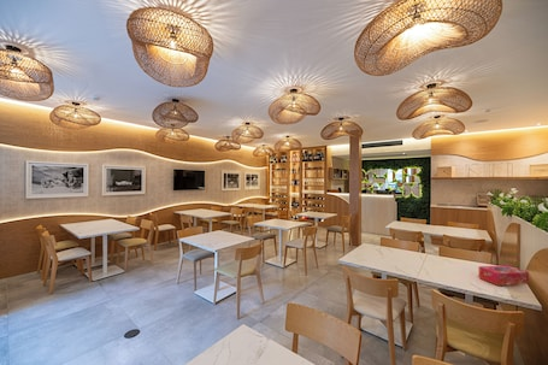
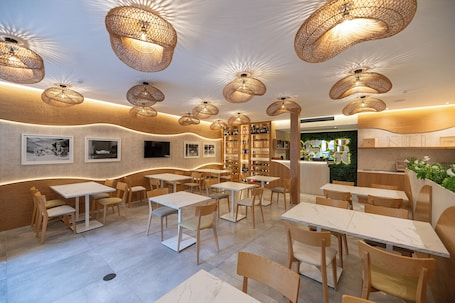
- tissue box (502, 275)
